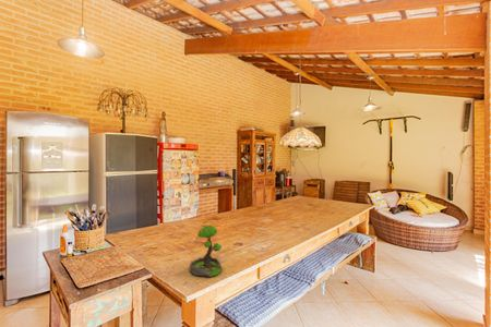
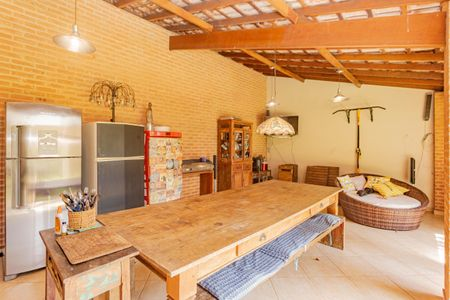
- plant (206, 246)
